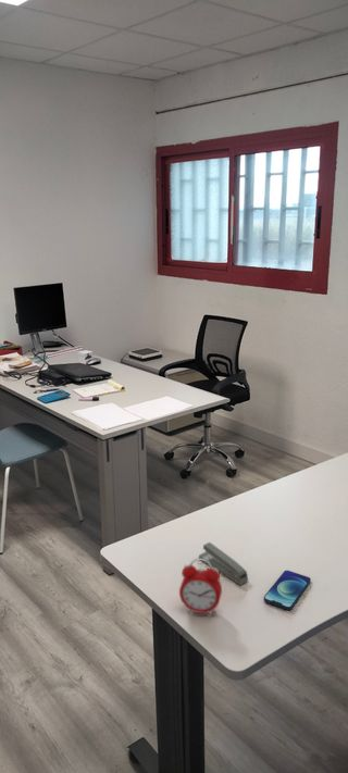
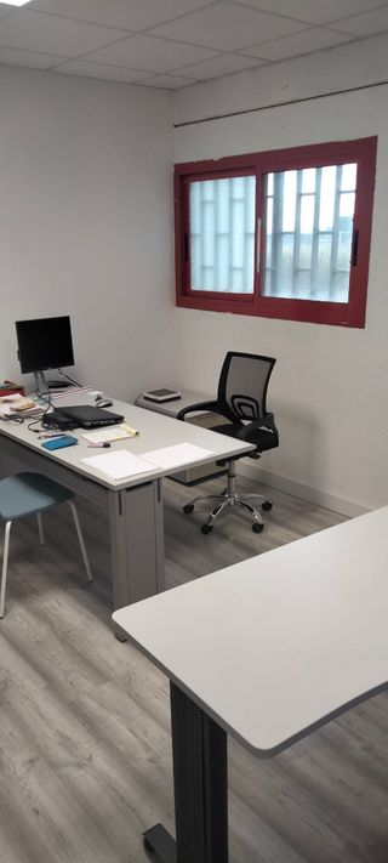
- alarm clock (200, 585)
- stapler (222, 561)
- smartphone (287, 588)
